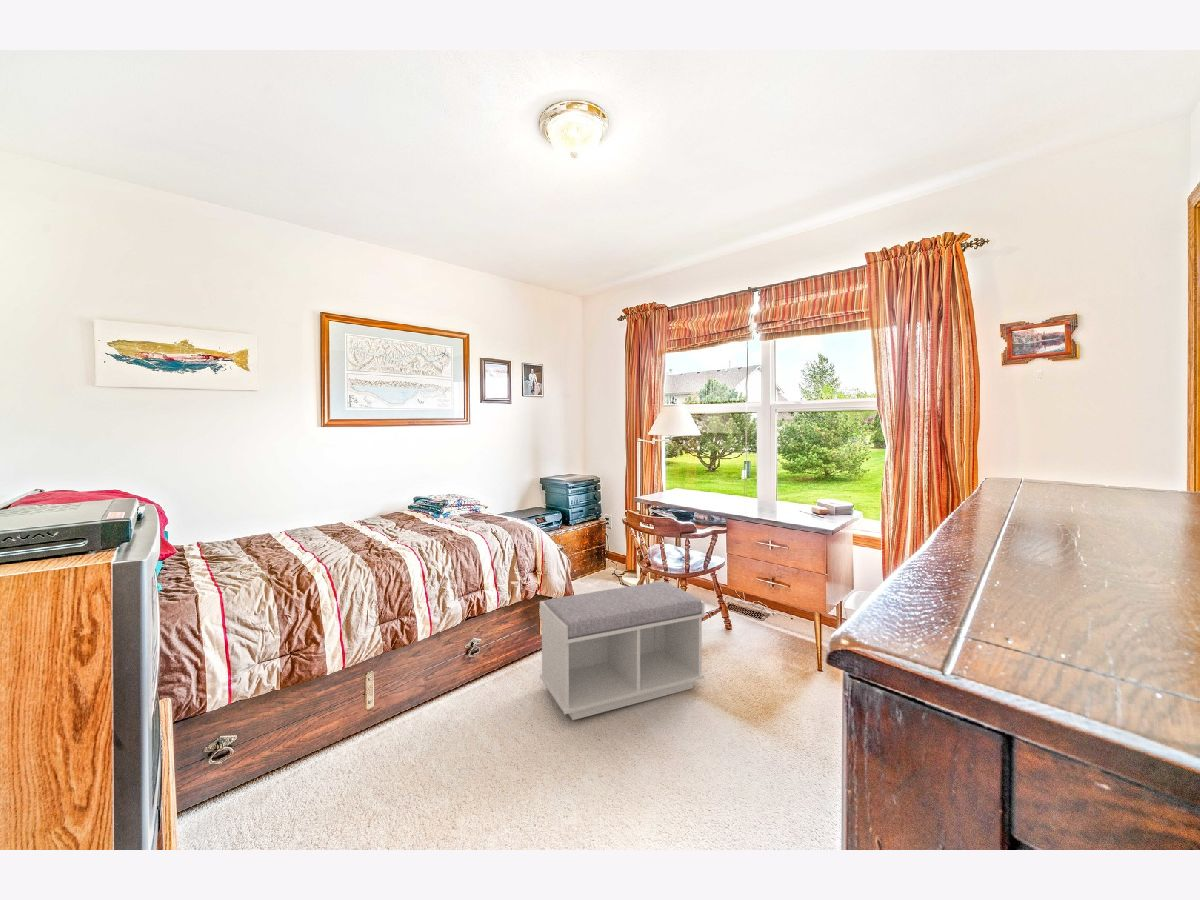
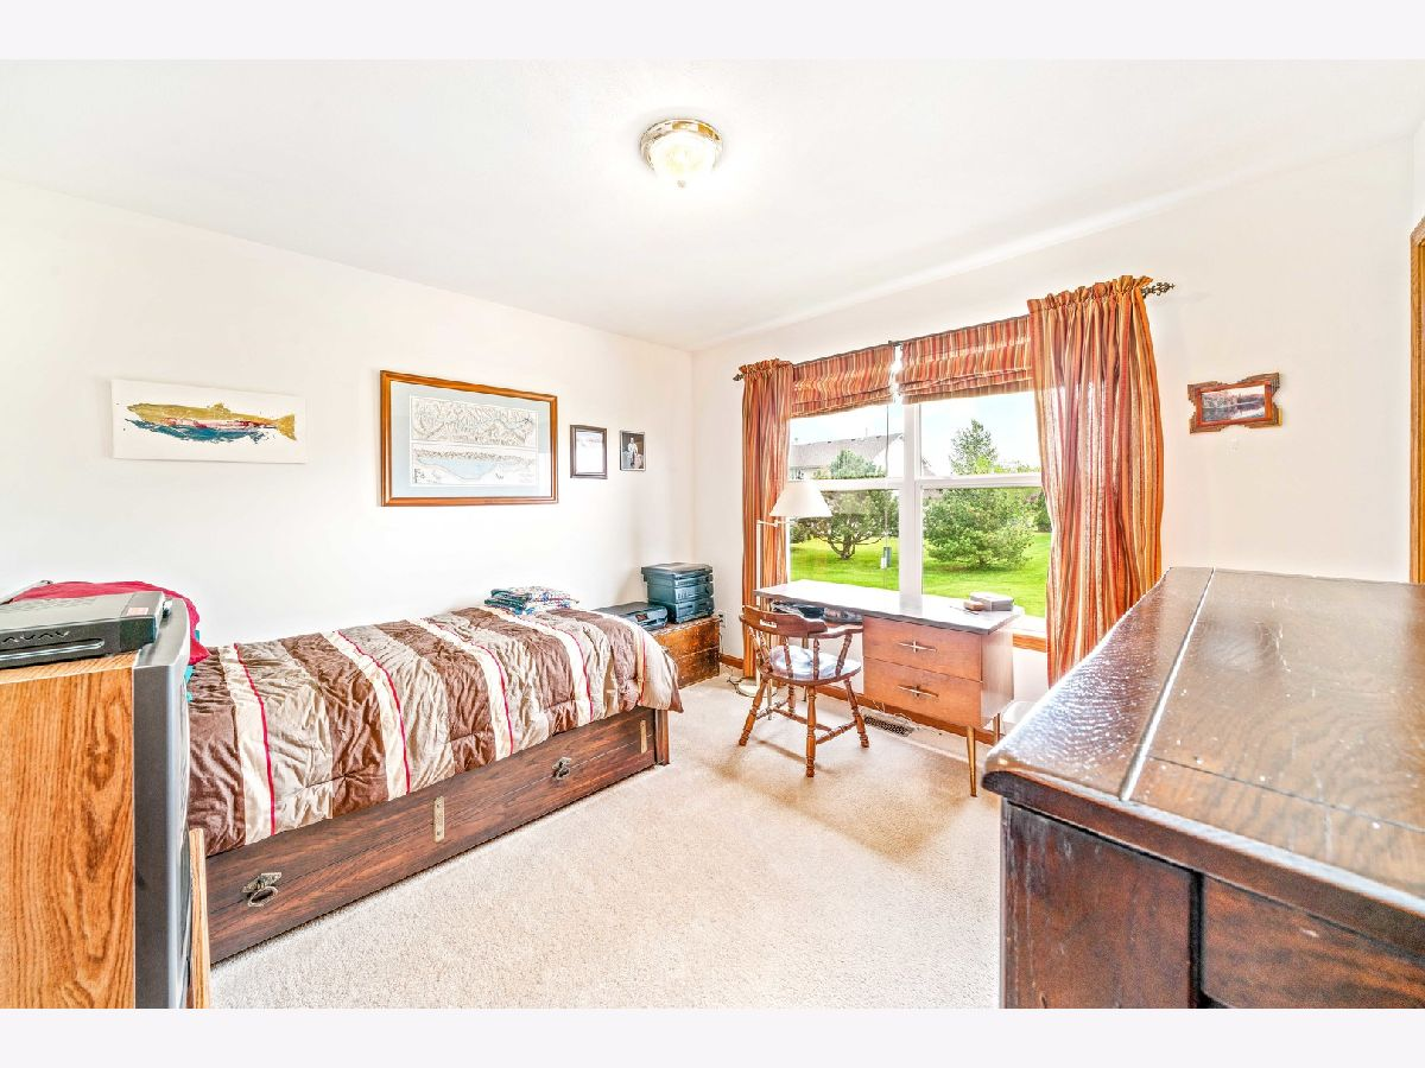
- bench (622, 642)
